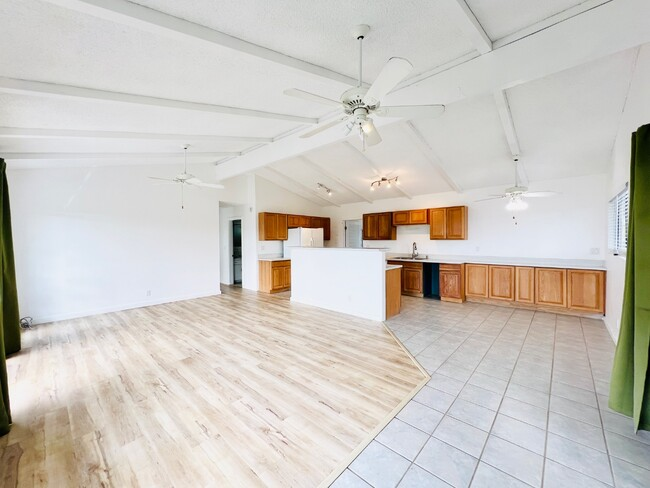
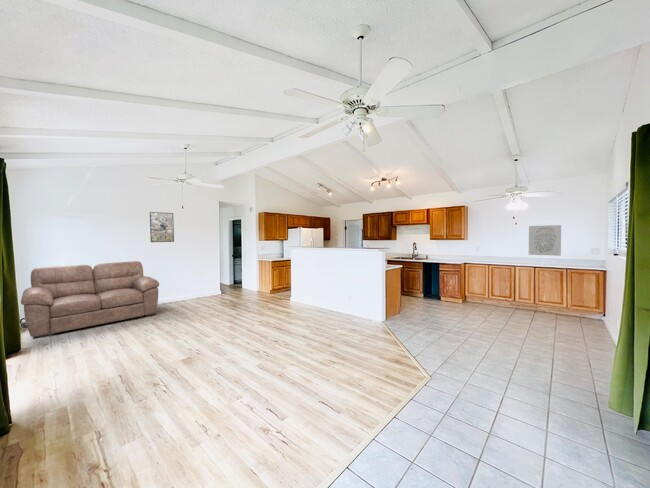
+ wall art (544, 240)
+ sofa (96, 292)
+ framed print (162, 227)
